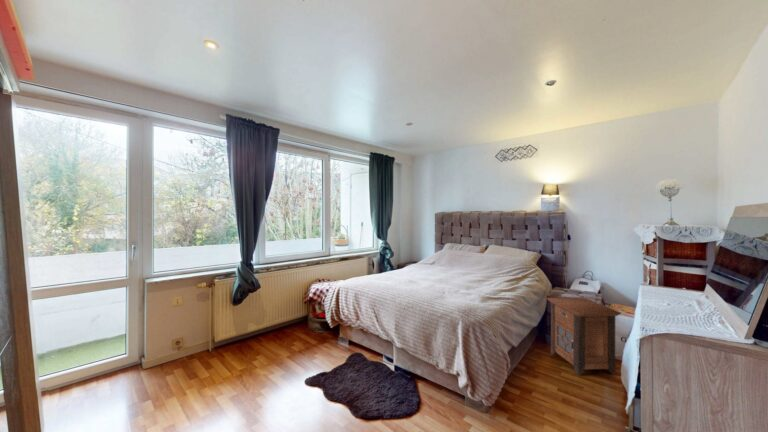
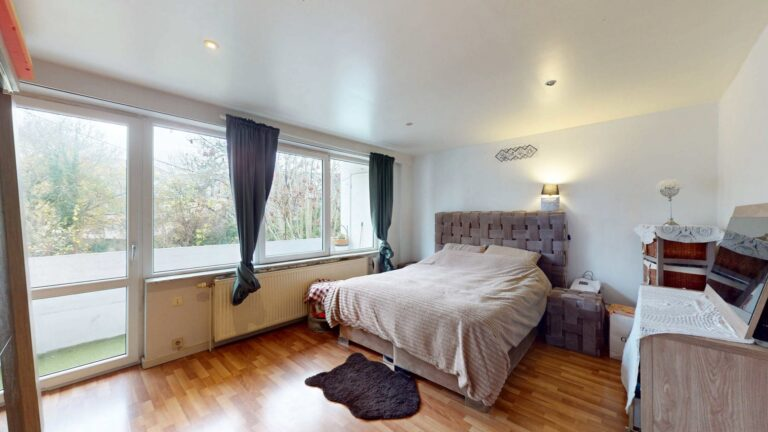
- nightstand (580, 334)
